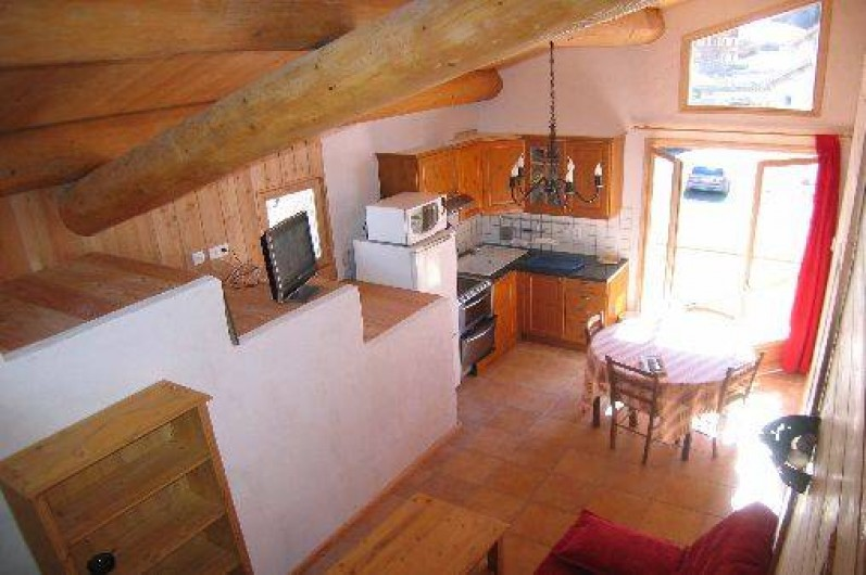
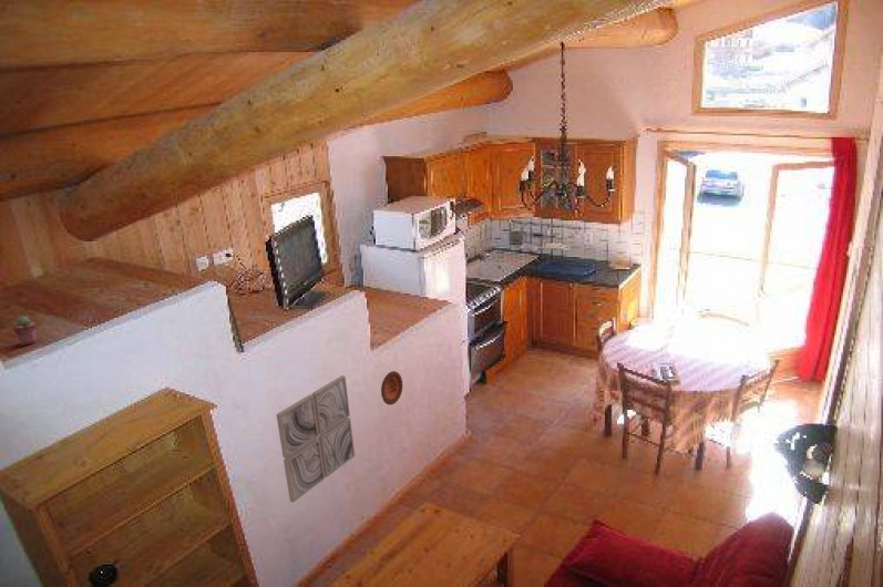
+ wall art (318, 436)
+ potted succulent (25, 329)
+ decorative plate (391, 388)
